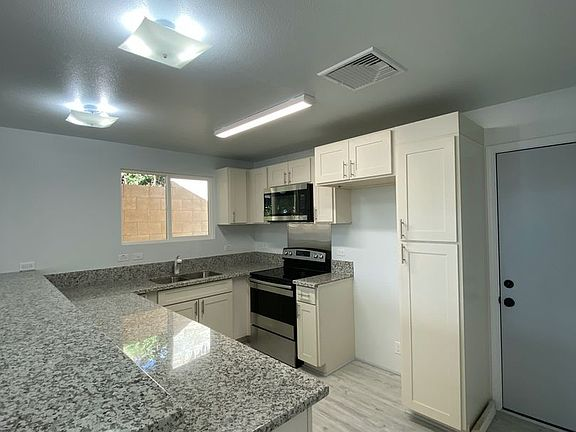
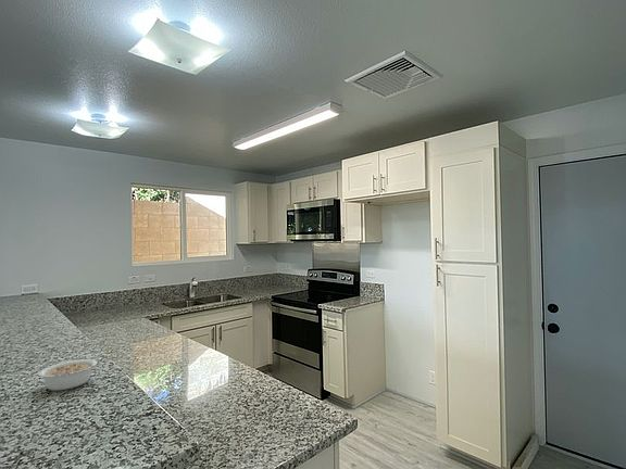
+ legume (71, 372)
